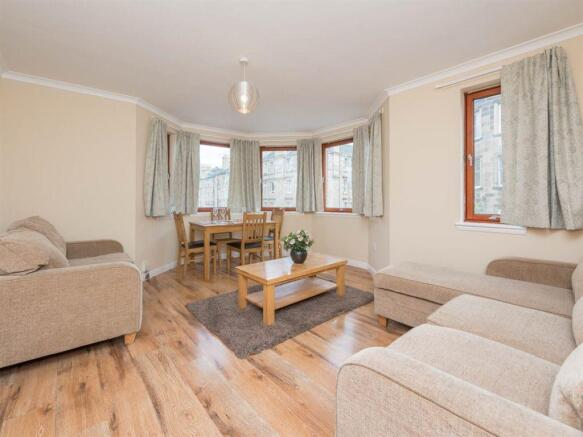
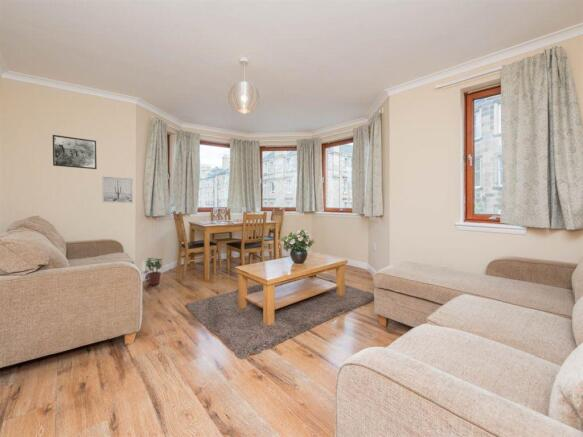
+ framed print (75, 152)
+ potted plant (152, 270)
+ wall art (118, 190)
